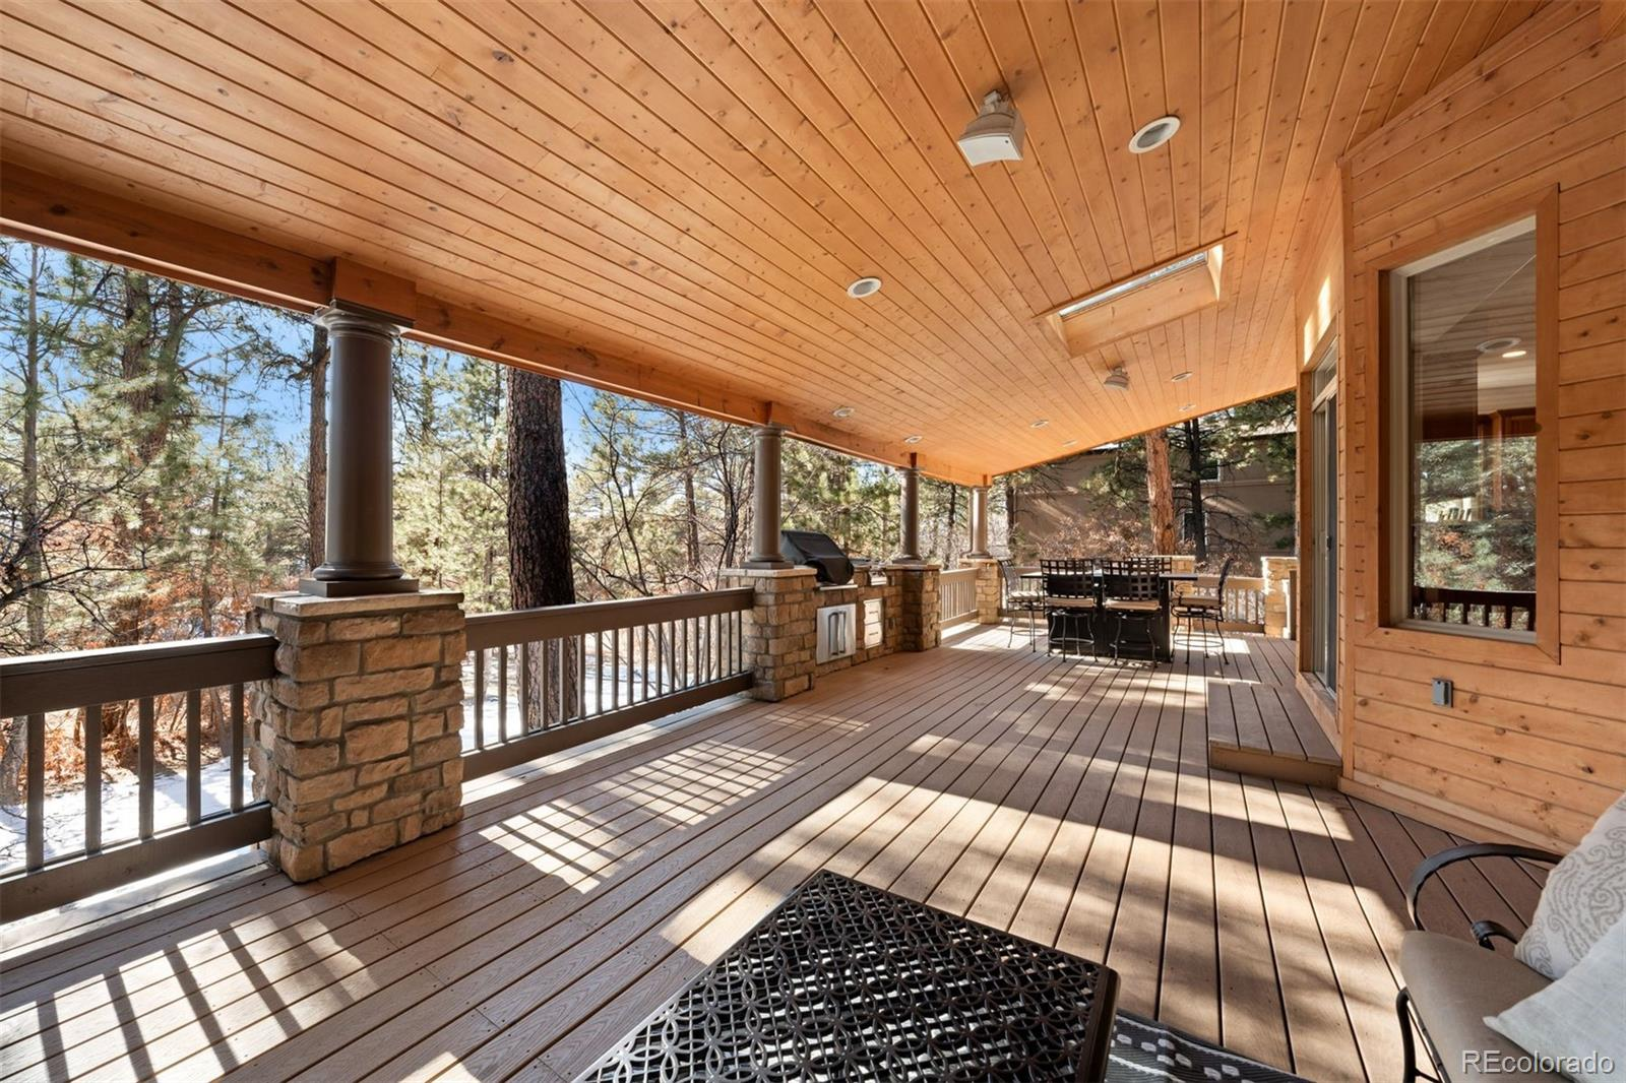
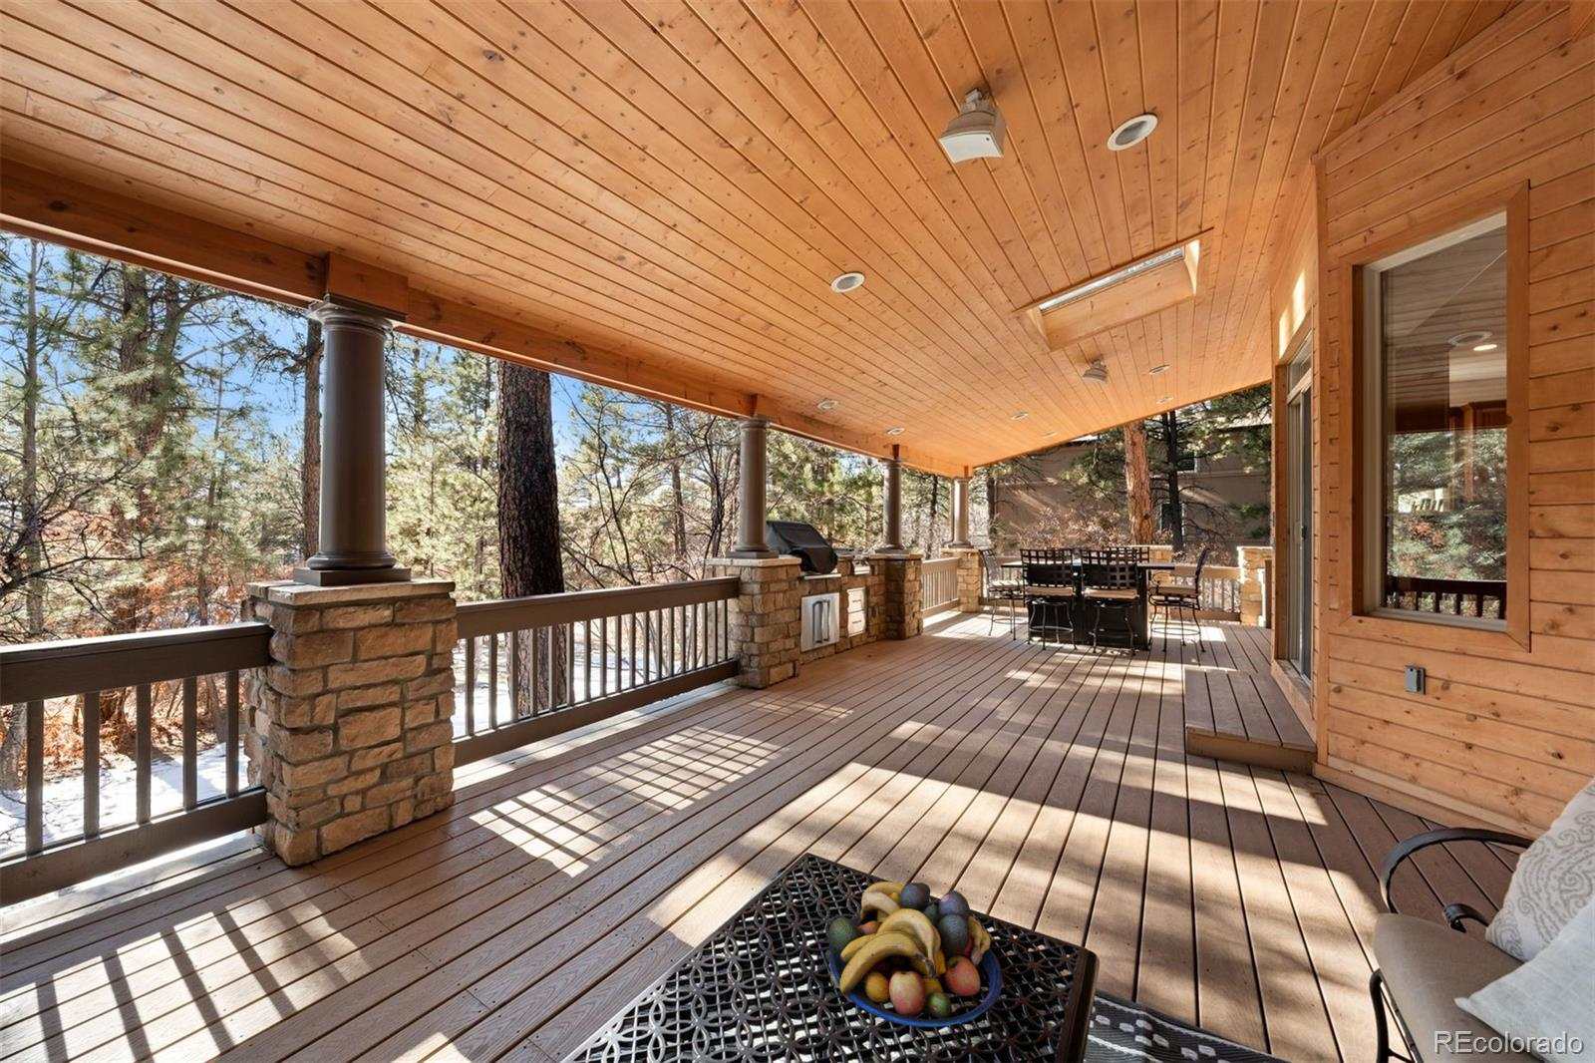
+ fruit bowl (913, 934)
